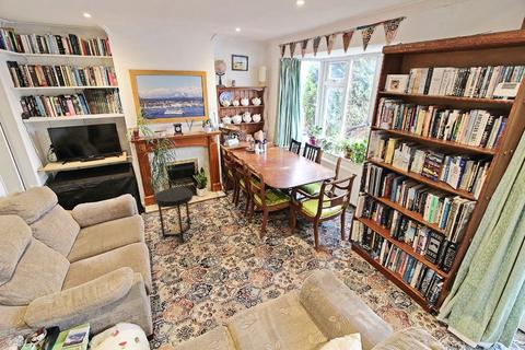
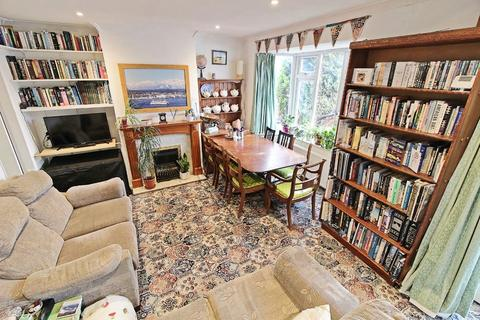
- side table (178, 214)
